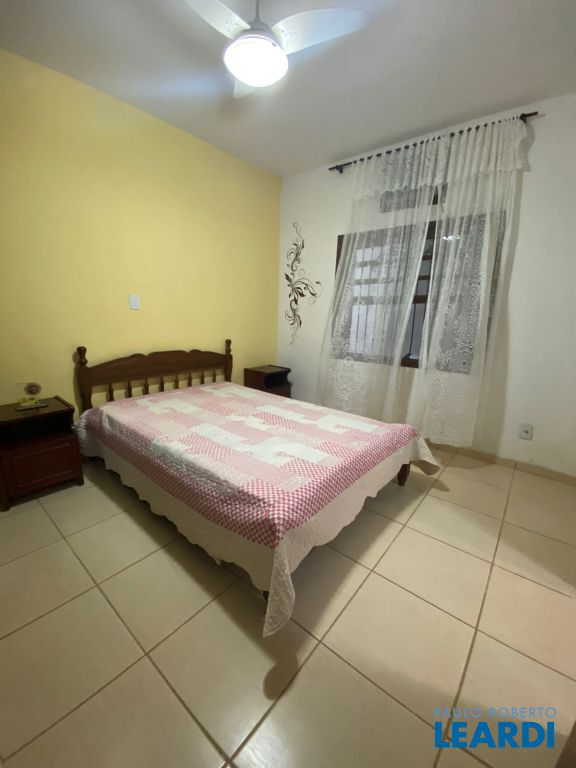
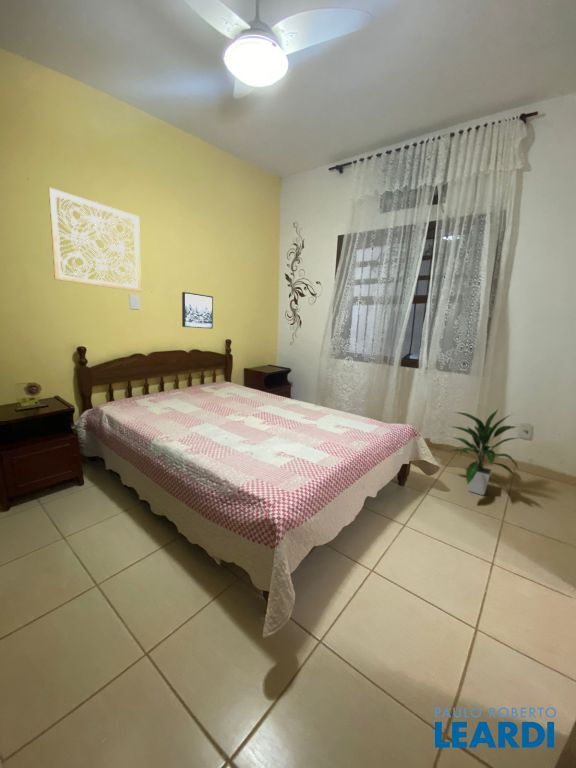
+ wall art (97, 246)
+ wall art (198, 311)
+ indoor plant (480, 450)
